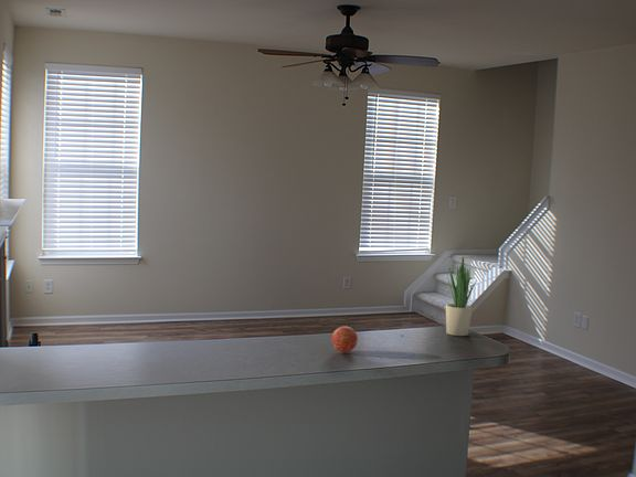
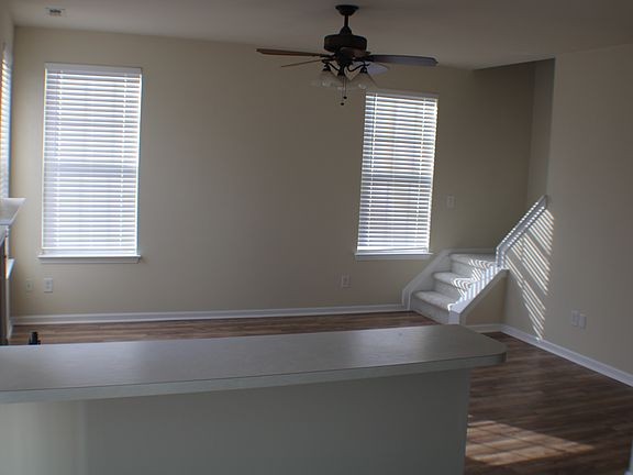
- potted plant (460, 295)
- apple (344, 339)
